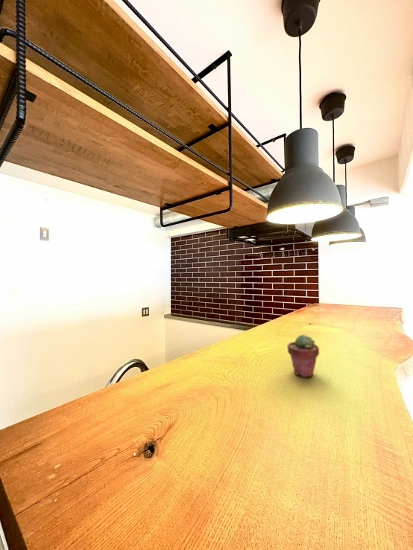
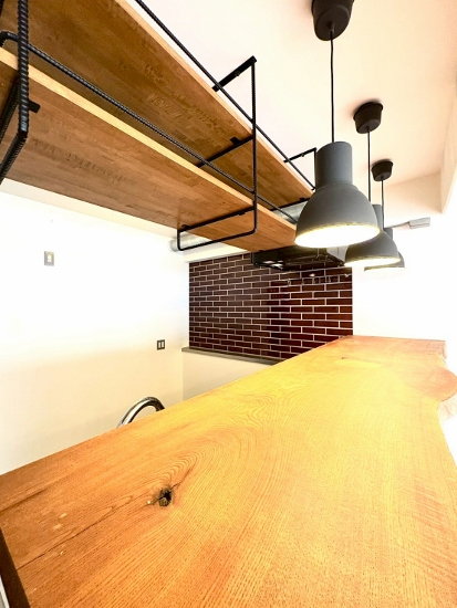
- potted succulent (303, 353)
